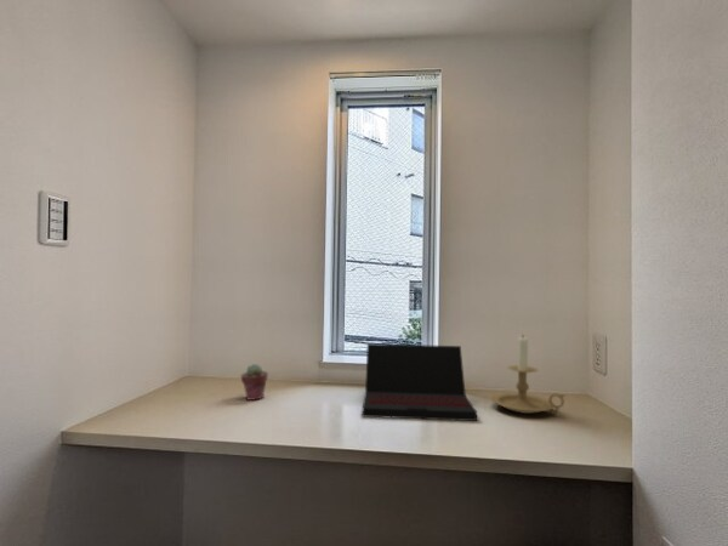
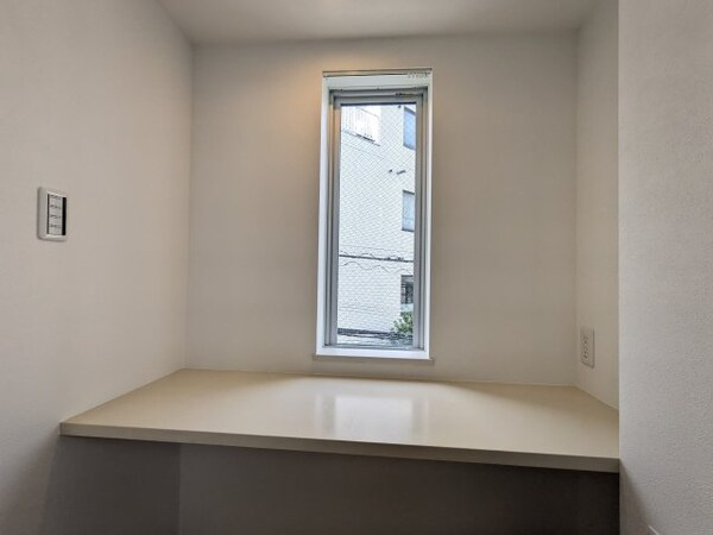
- candle holder (522, 371)
- potted succulent (254, 380)
- laptop (415, 377)
